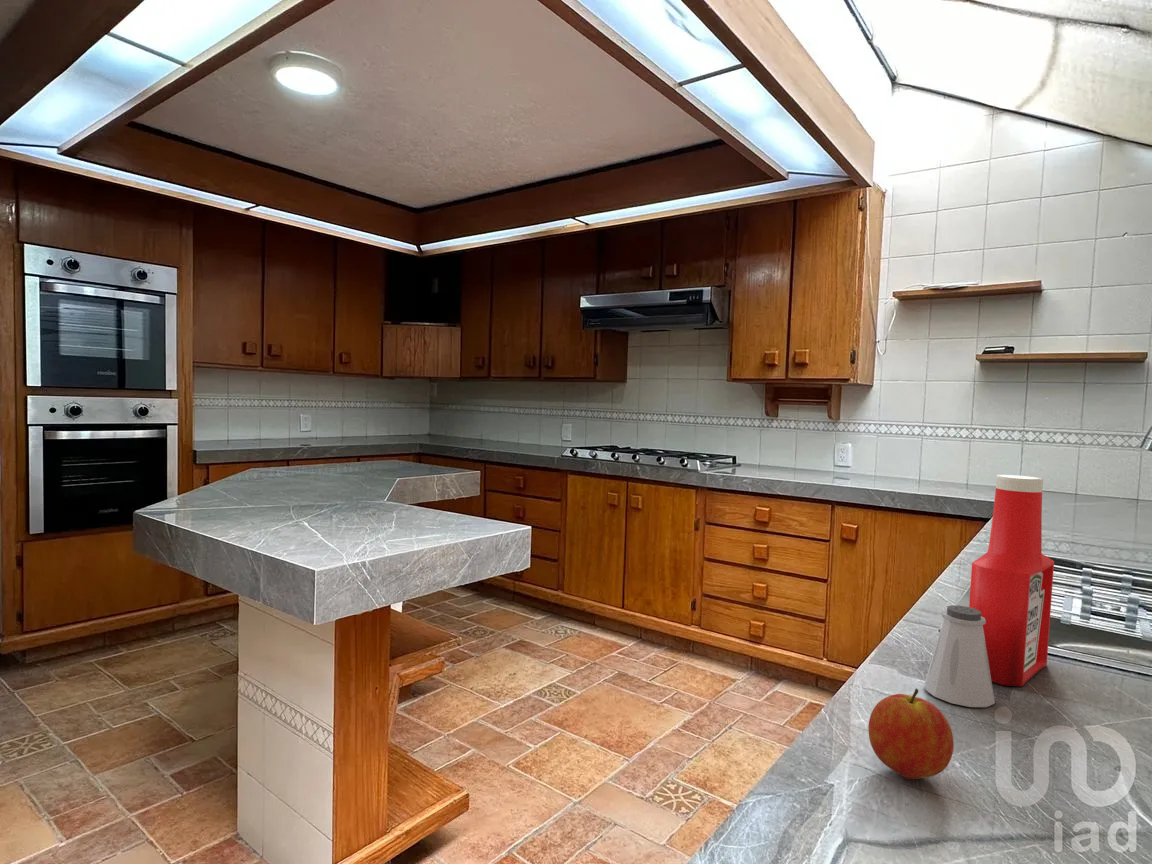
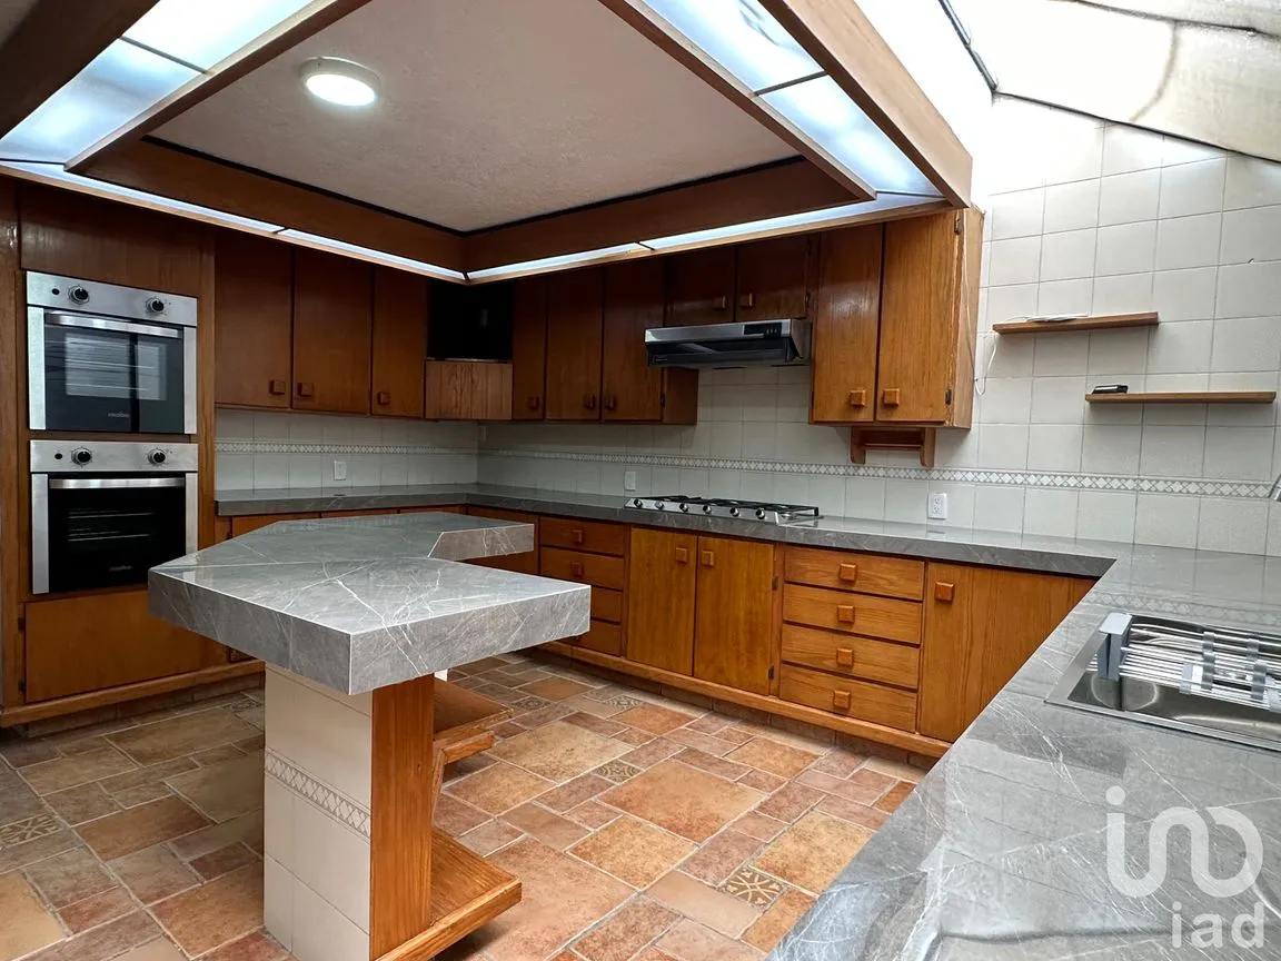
- fruit (910, 730)
- soap bottle (1012, 572)
- saltshaker (961, 651)
